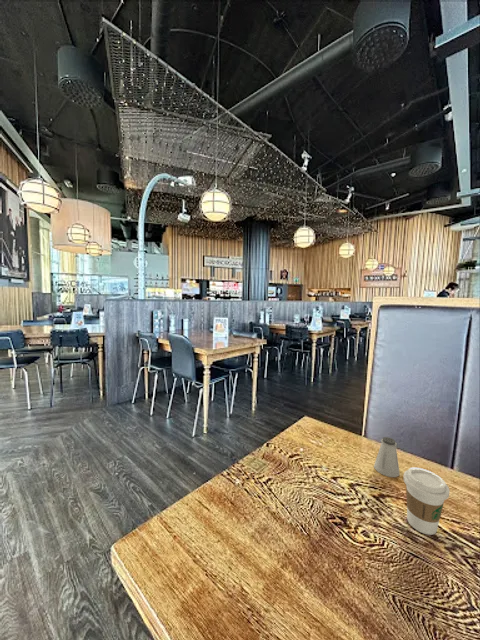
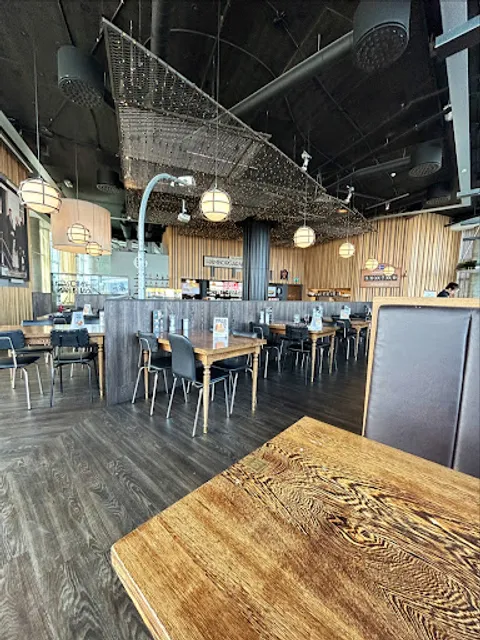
- saltshaker (387, 454)
- coffee cup (423, 500)
